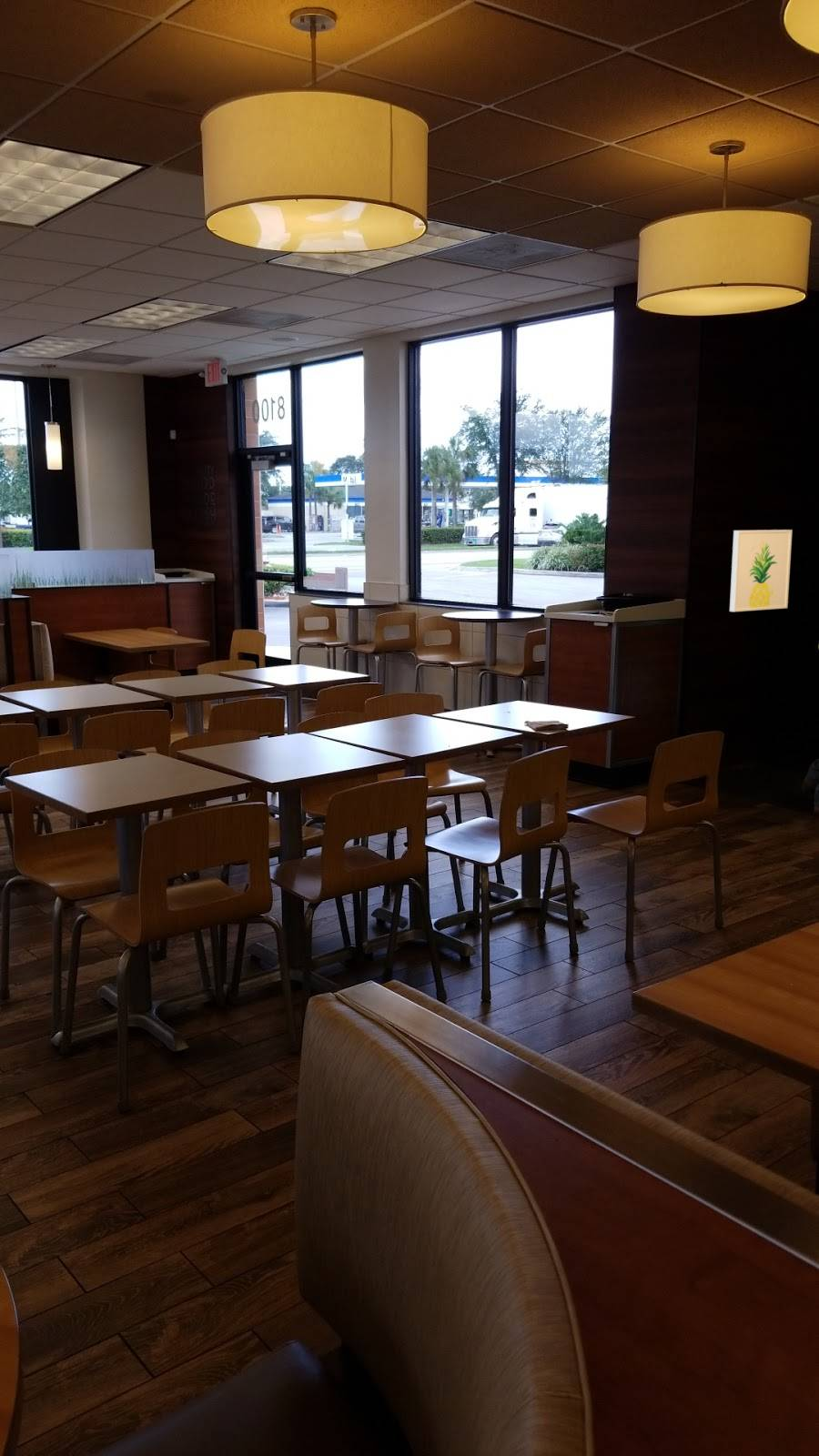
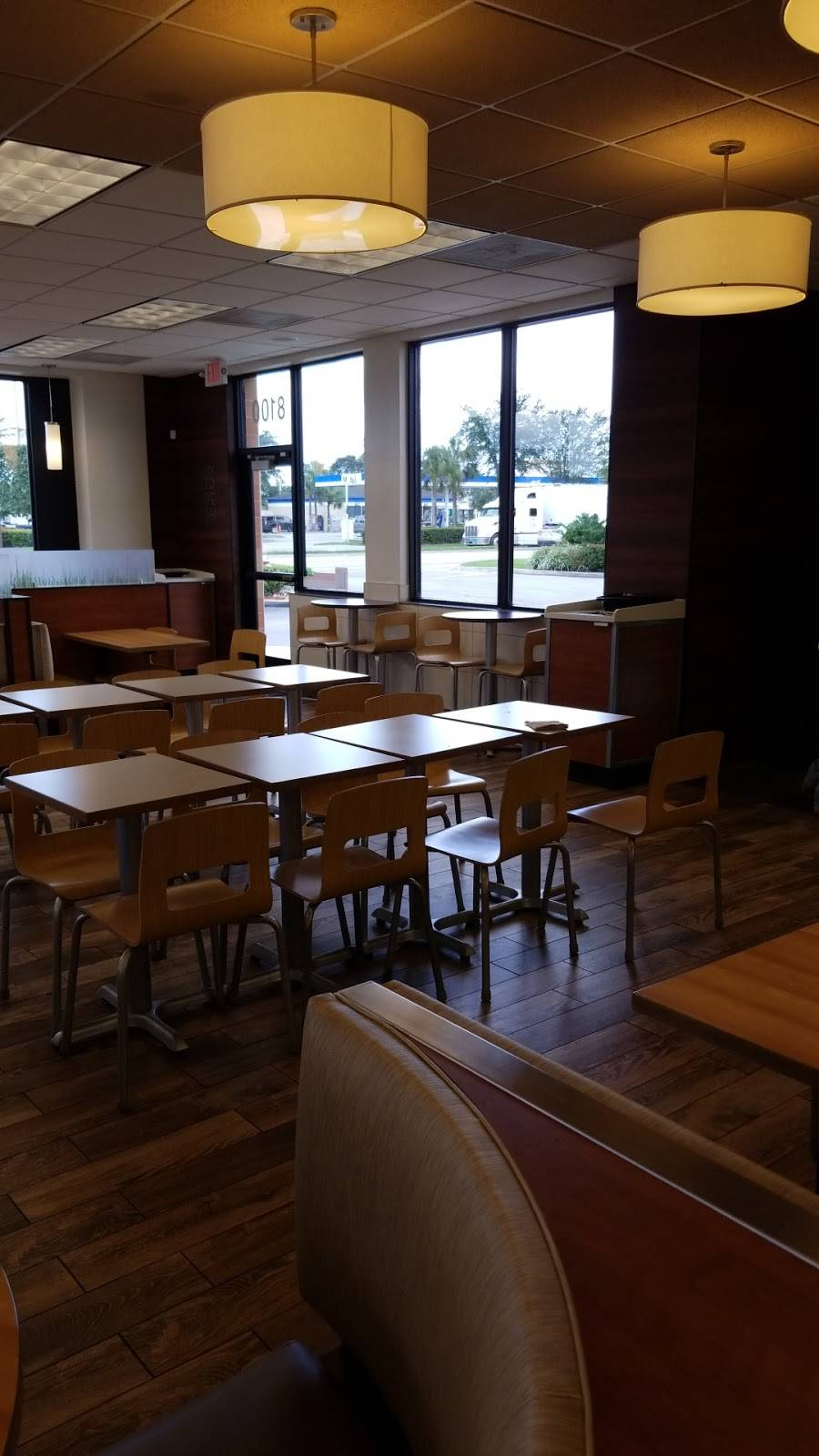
- wall art (761, 570)
